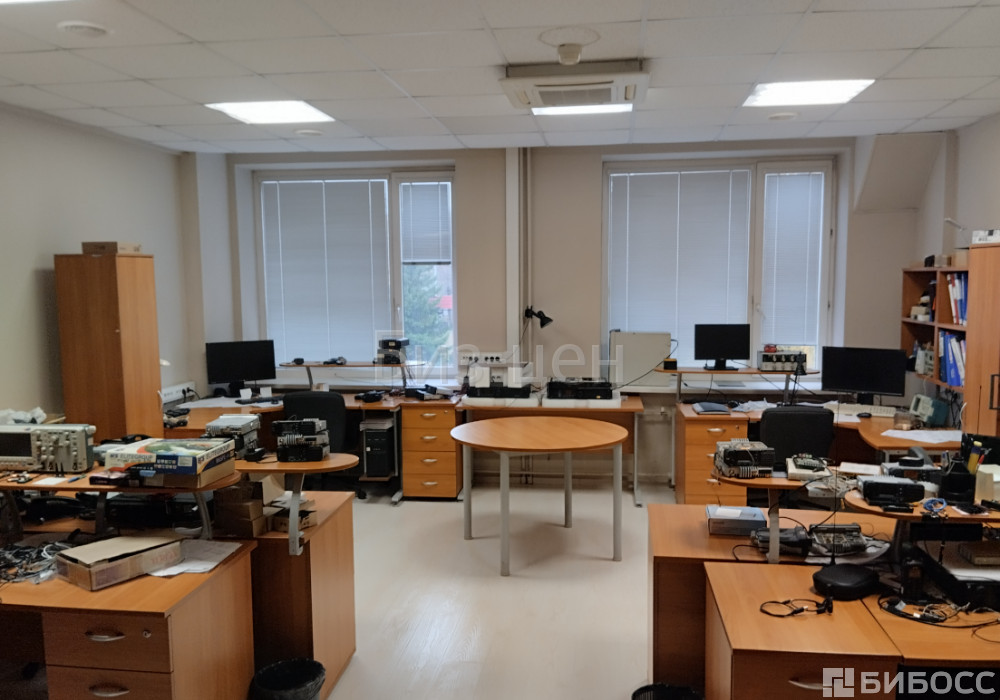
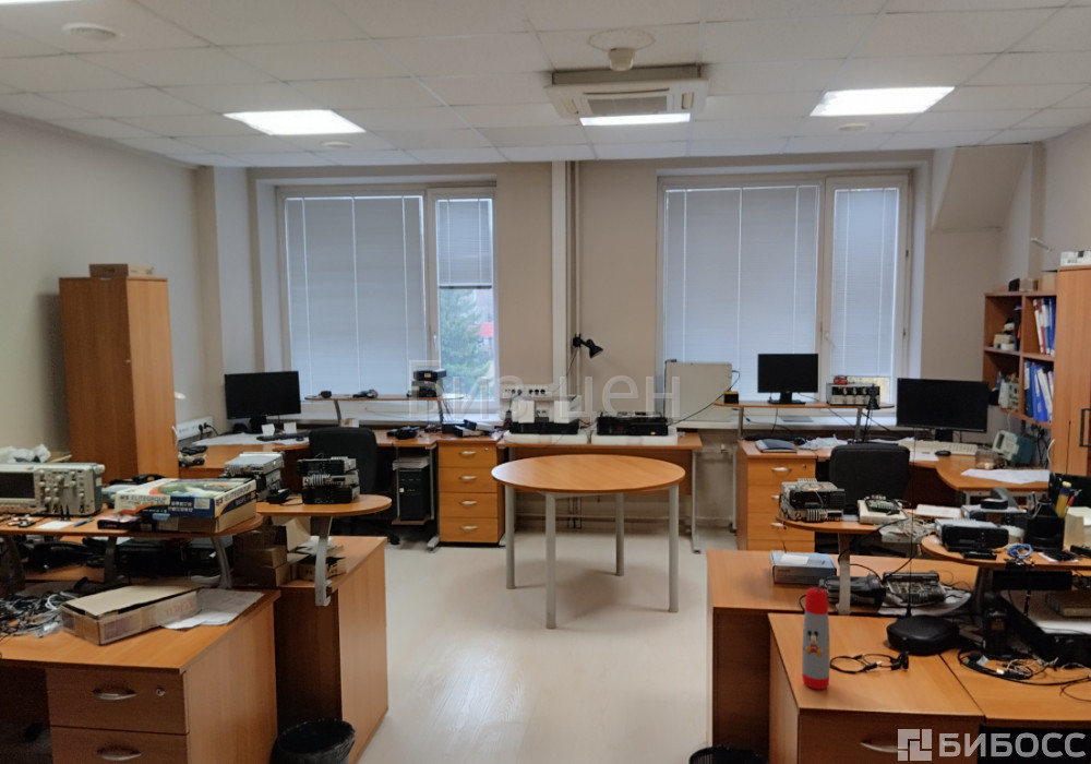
+ water bottle (816, 636)
